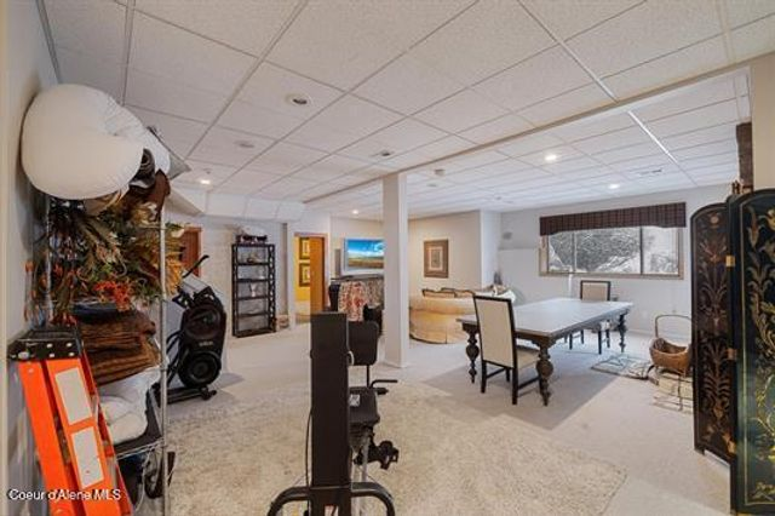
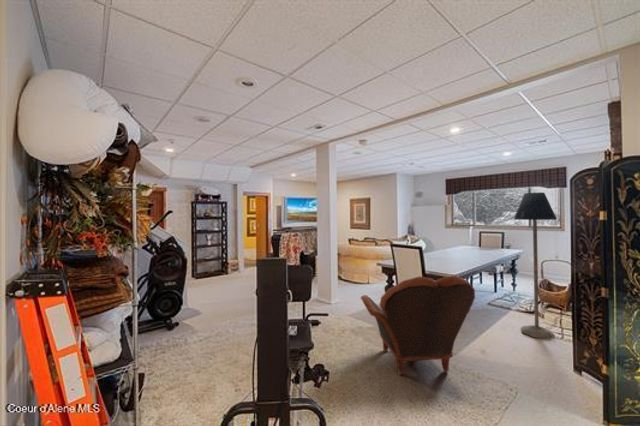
+ floor lamp (535, 262)
+ armchair (418, 318)
